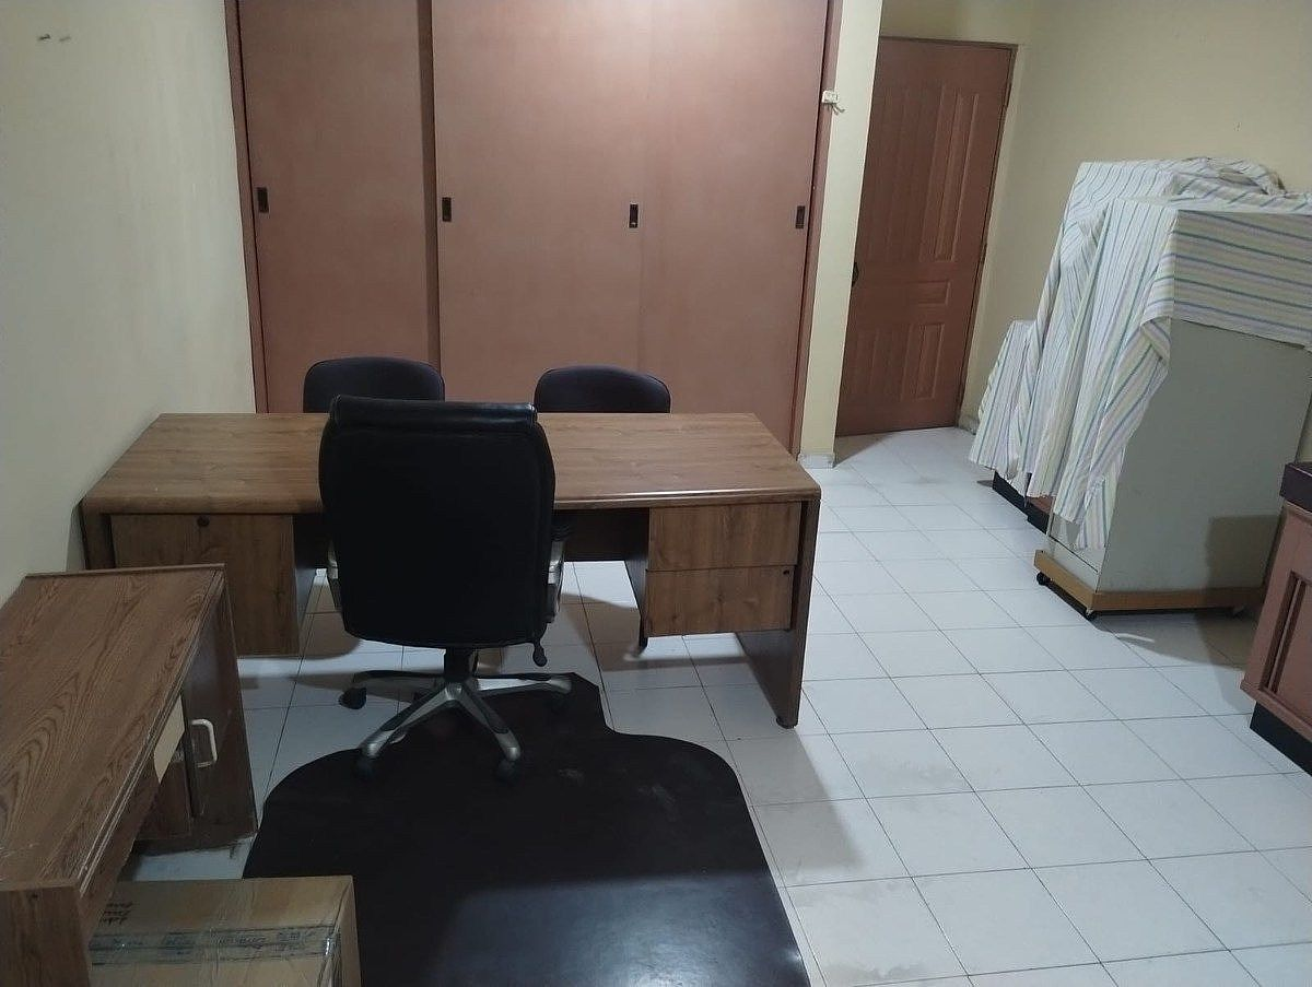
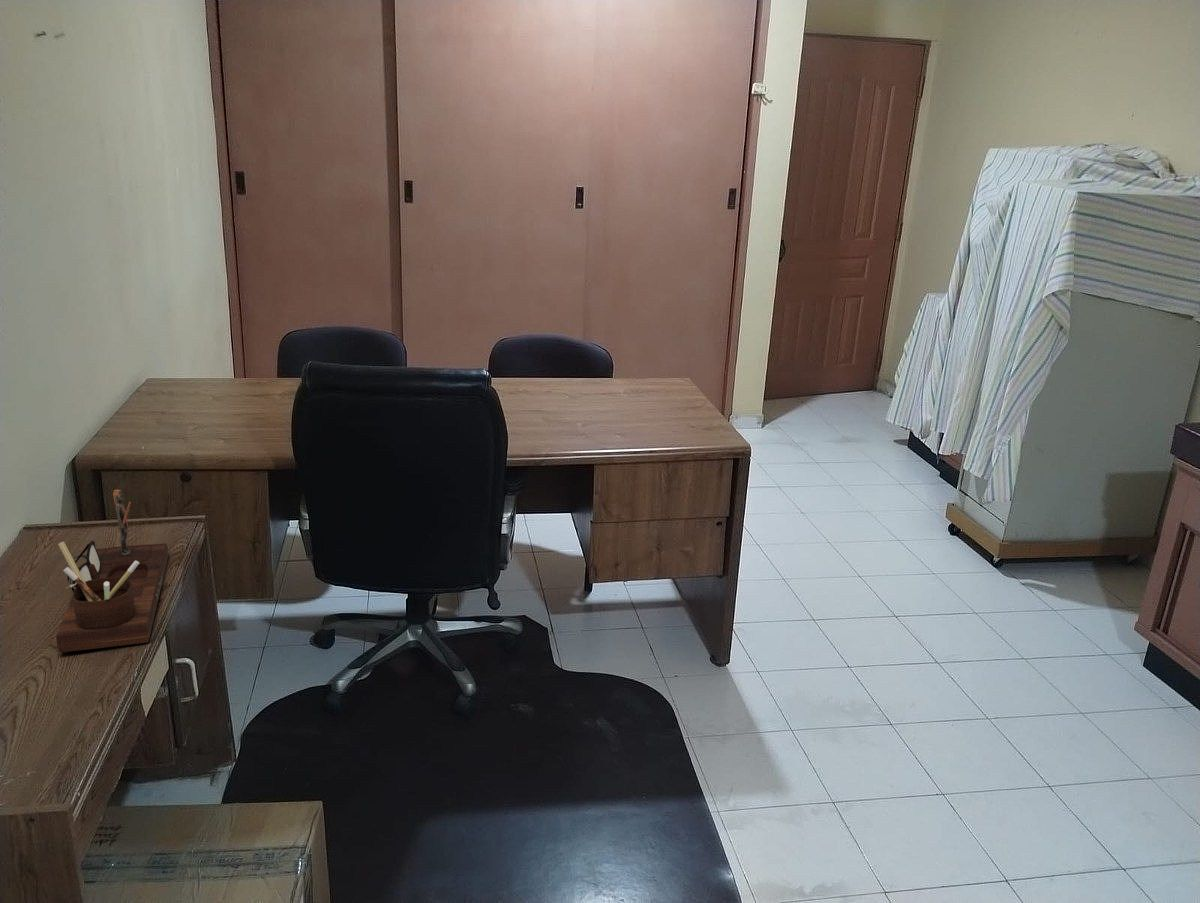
+ desk organizer (110, 562)
